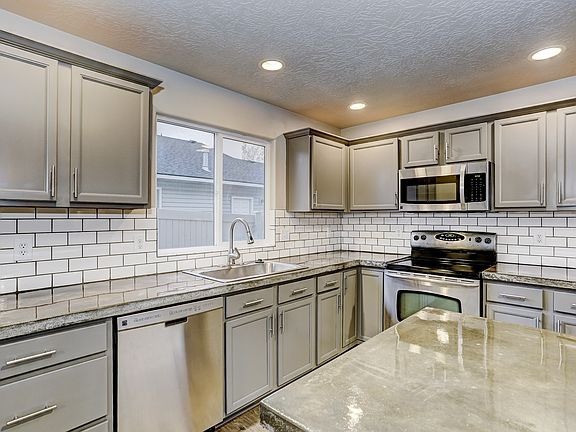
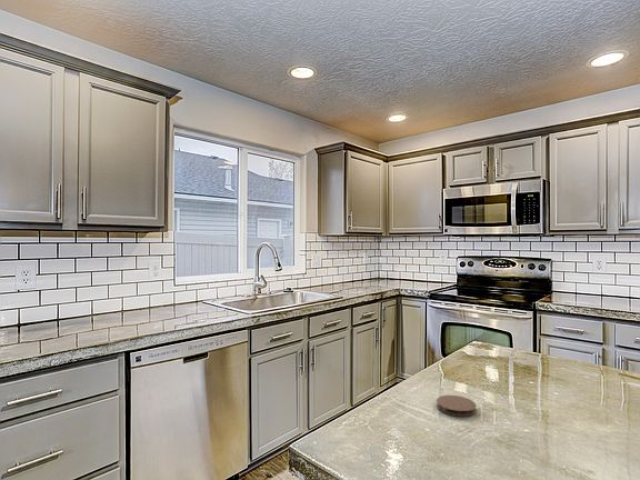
+ coaster (456, 404)
